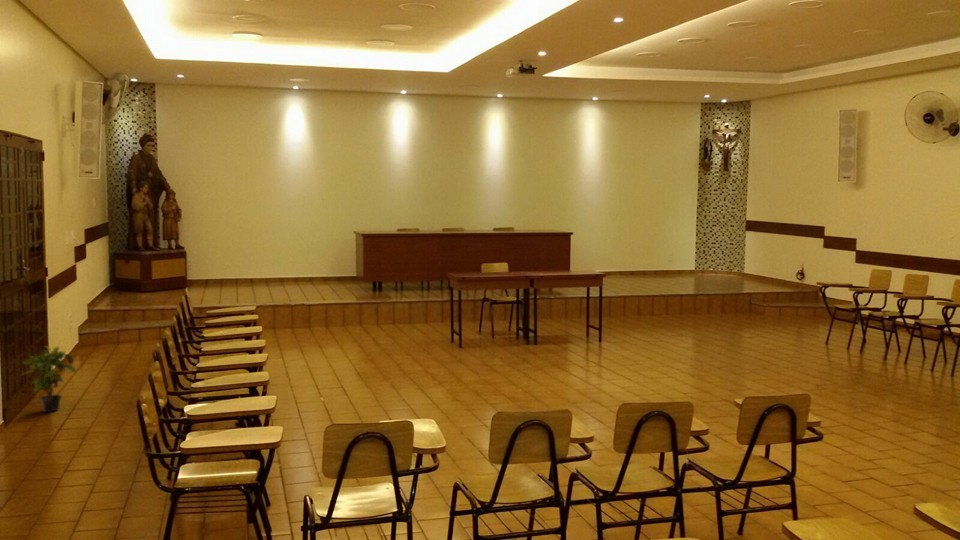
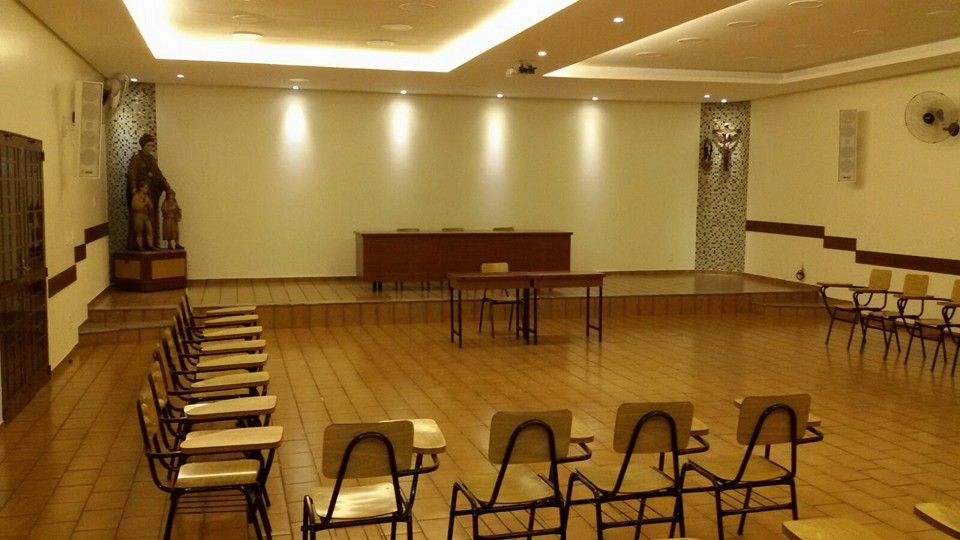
- potted plant (50, 378)
